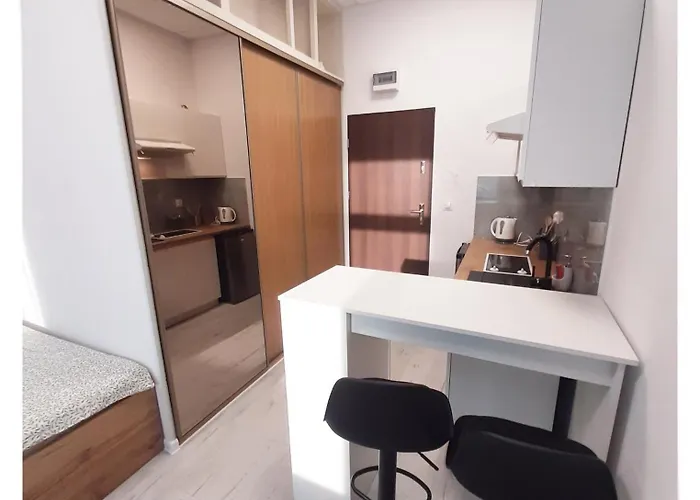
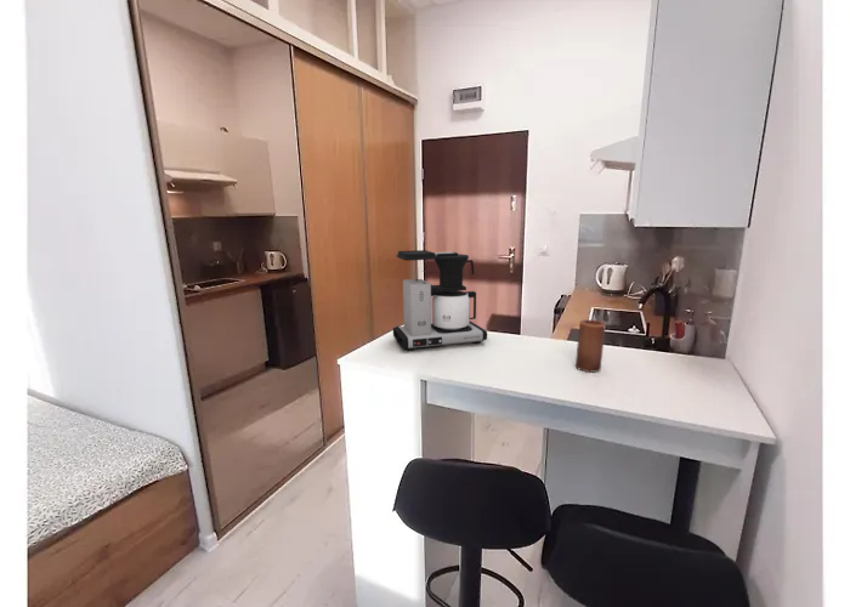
+ coffee maker (438, 297)
+ candle (589, 345)
